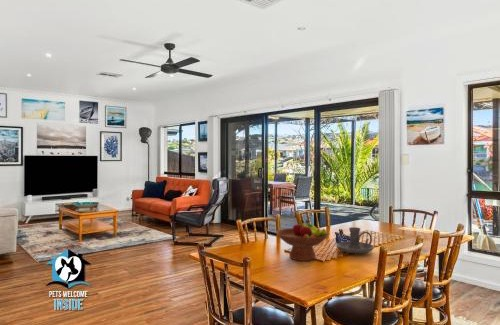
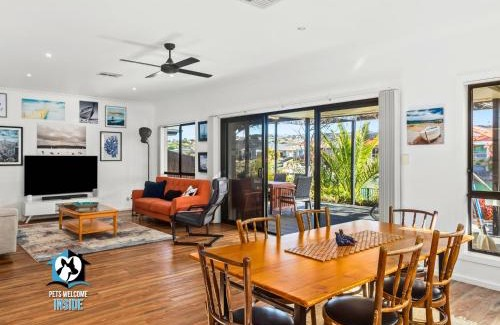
- candle holder (357, 239)
- fruit bowl (302, 240)
